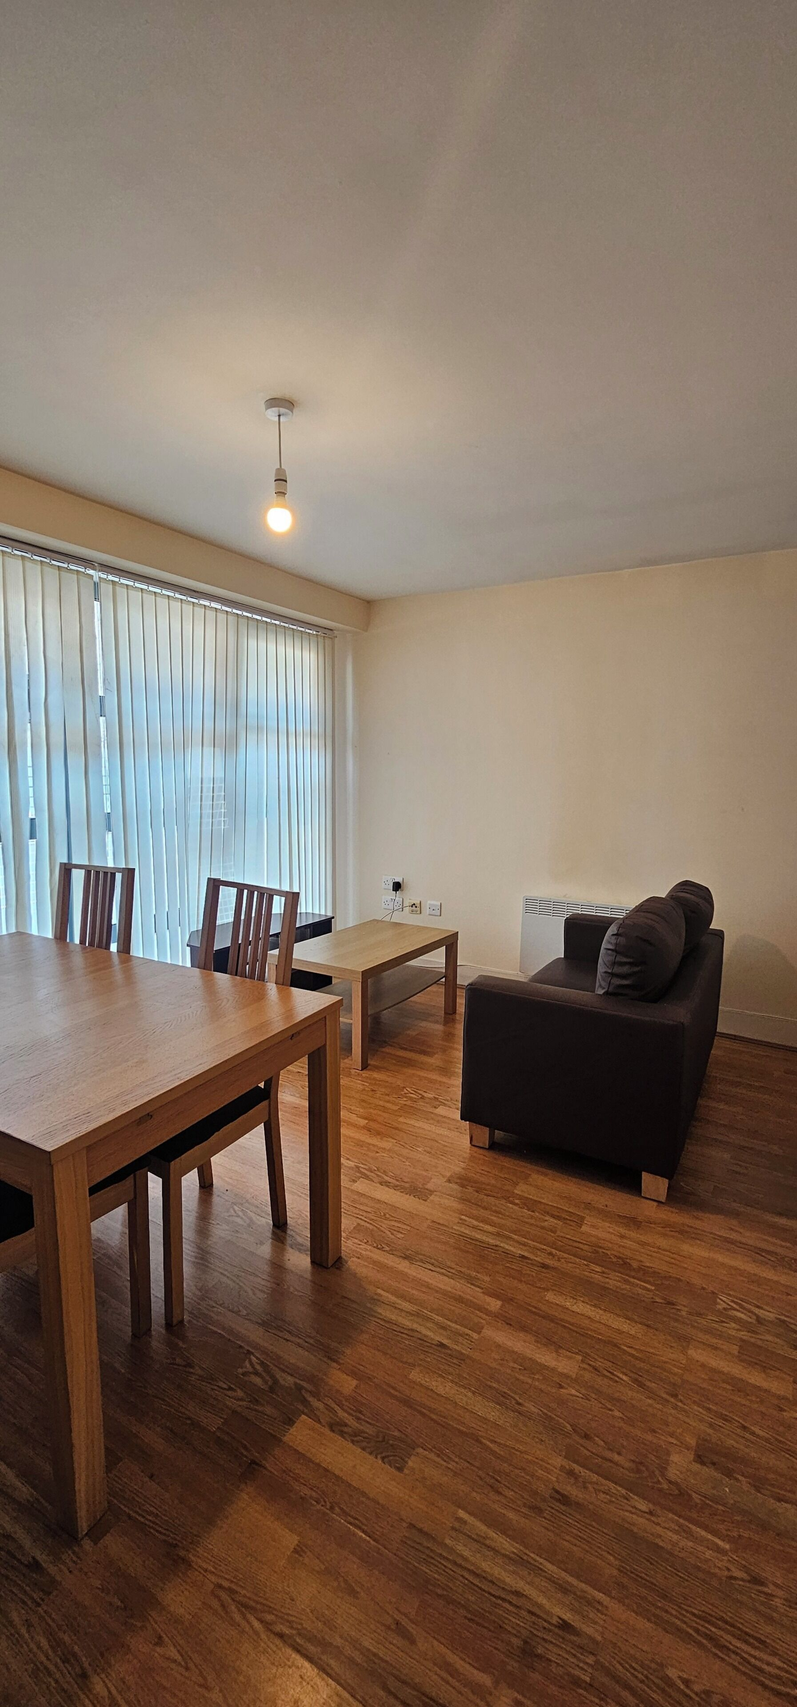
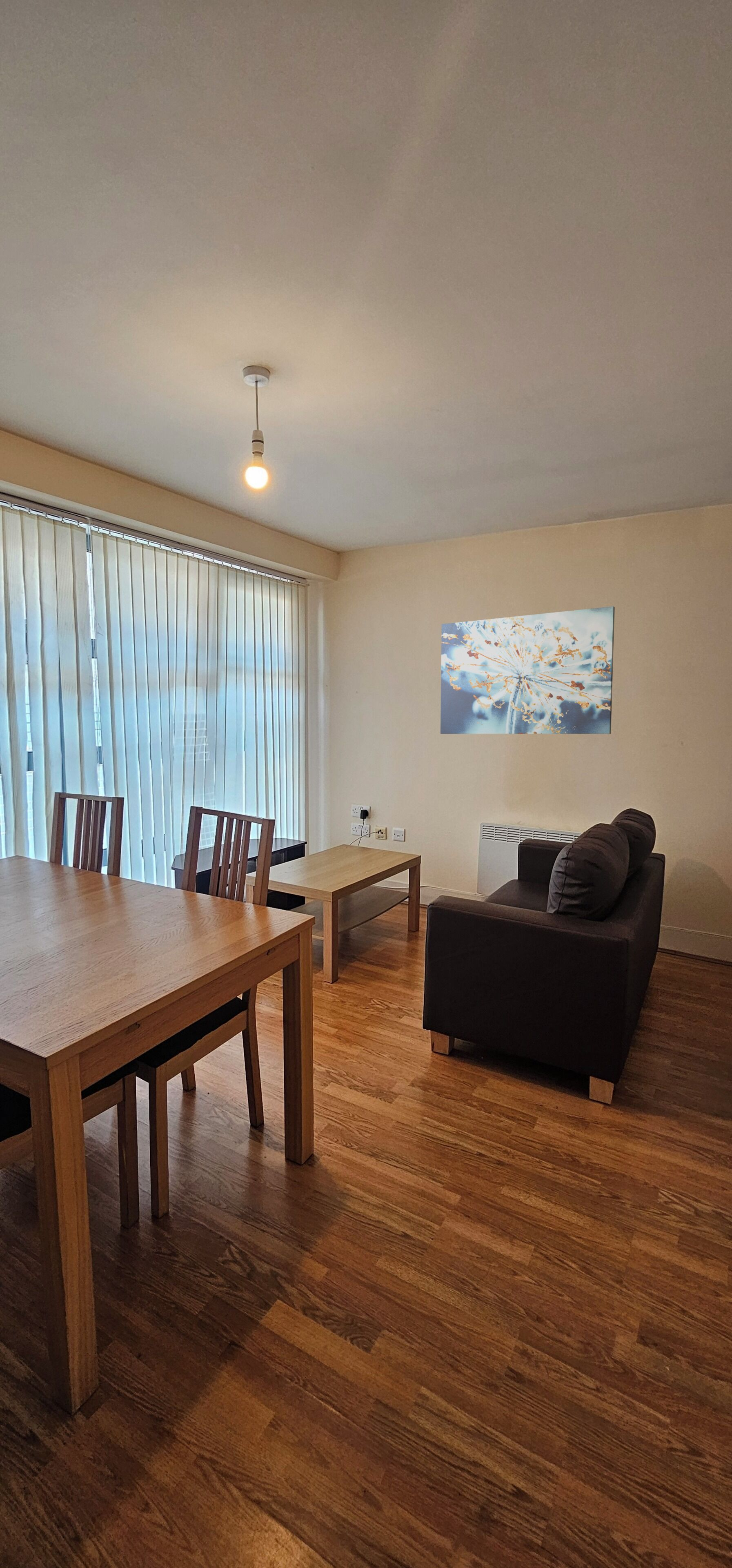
+ wall art (521, 675)
